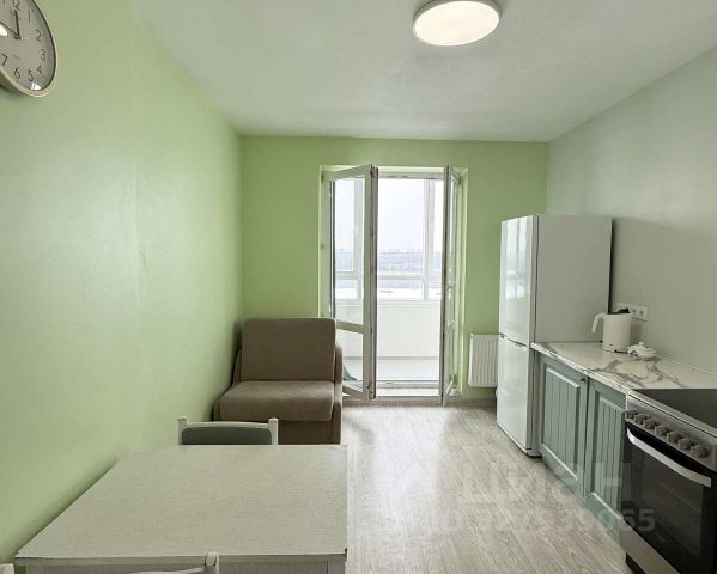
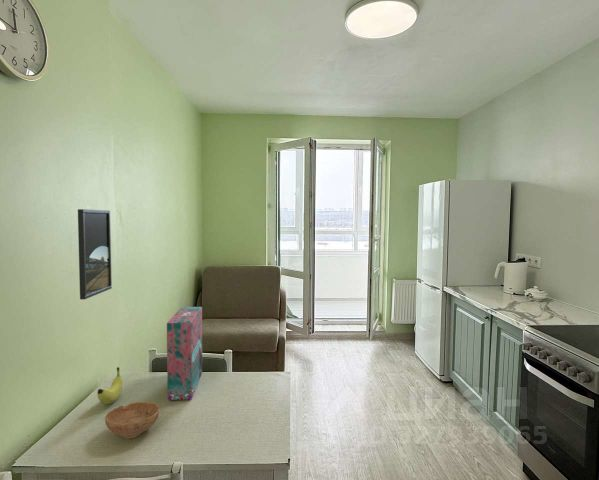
+ fruit (112, 388)
+ cereal box (186, 349)
+ bowl (133, 421)
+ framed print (96, 252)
